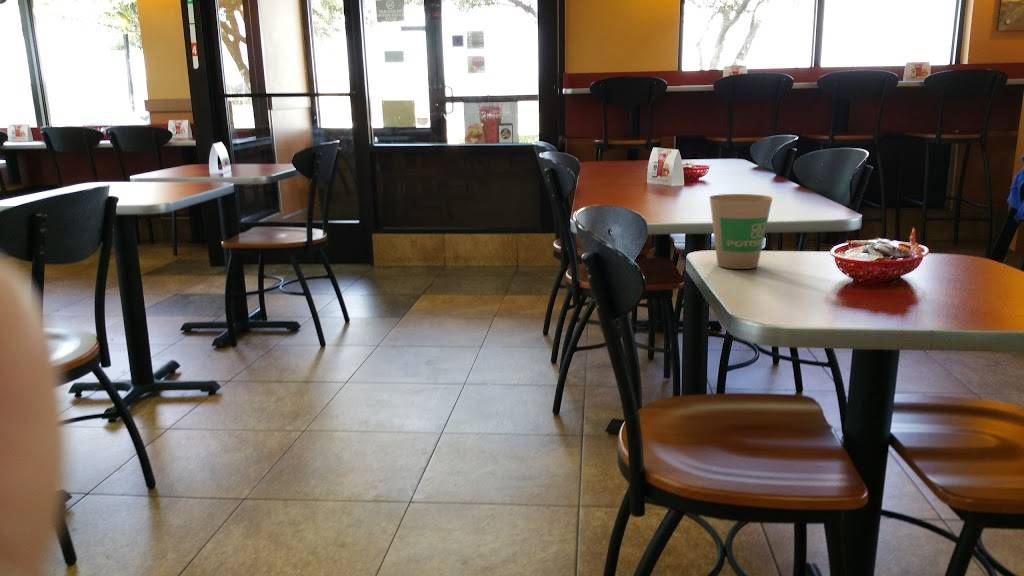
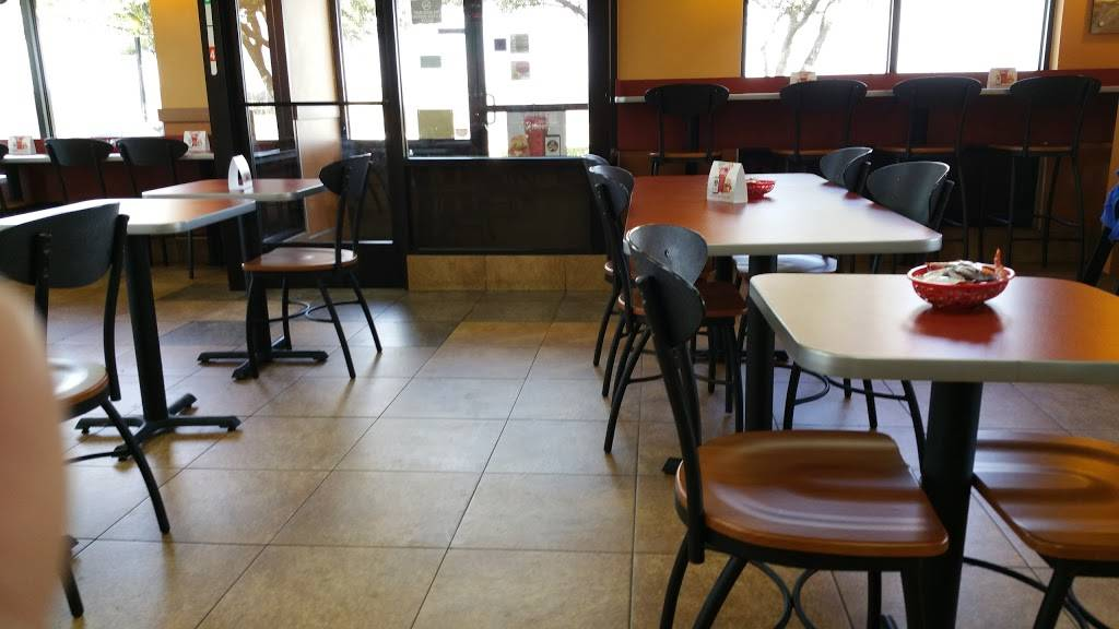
- paper cup (739, 231)
